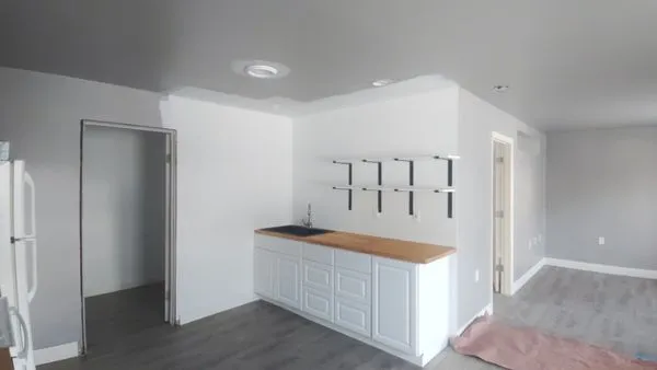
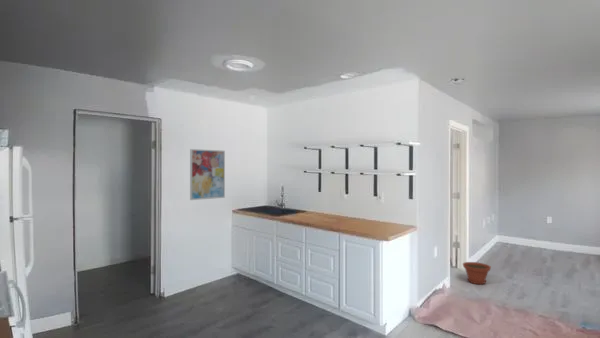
+ plant pot (476, 273)
+ wall art (208, 174)
